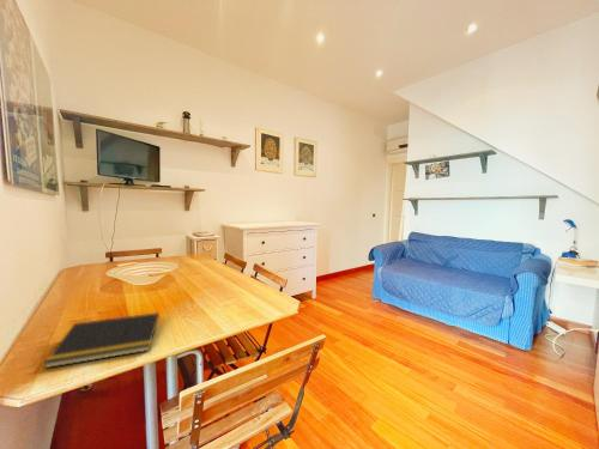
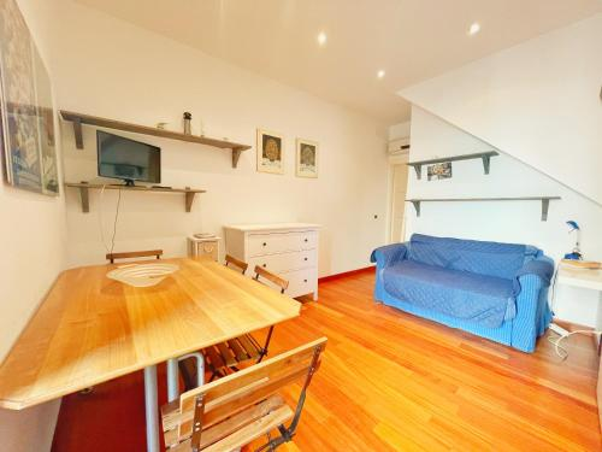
- notepad (110, 335)
